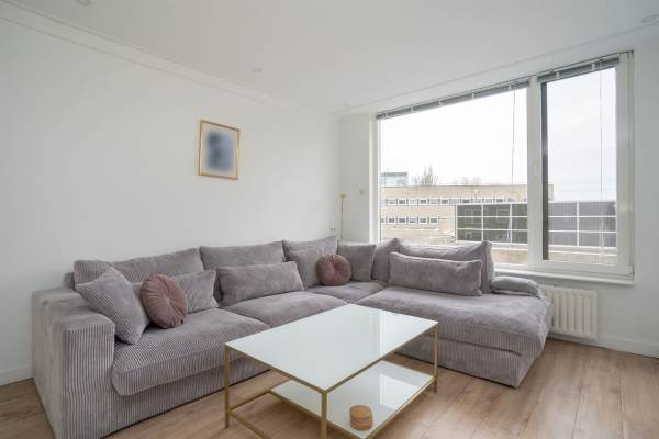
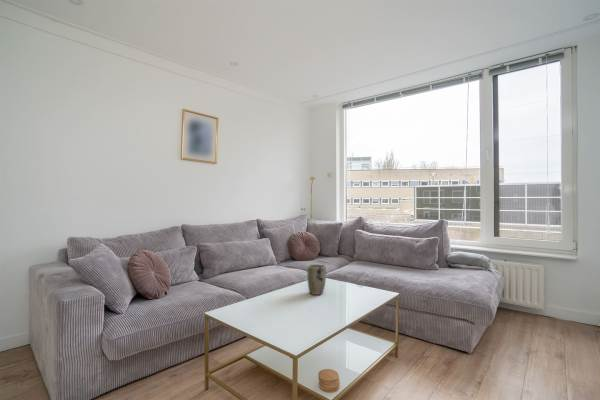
+ plant pot (316, 279)
